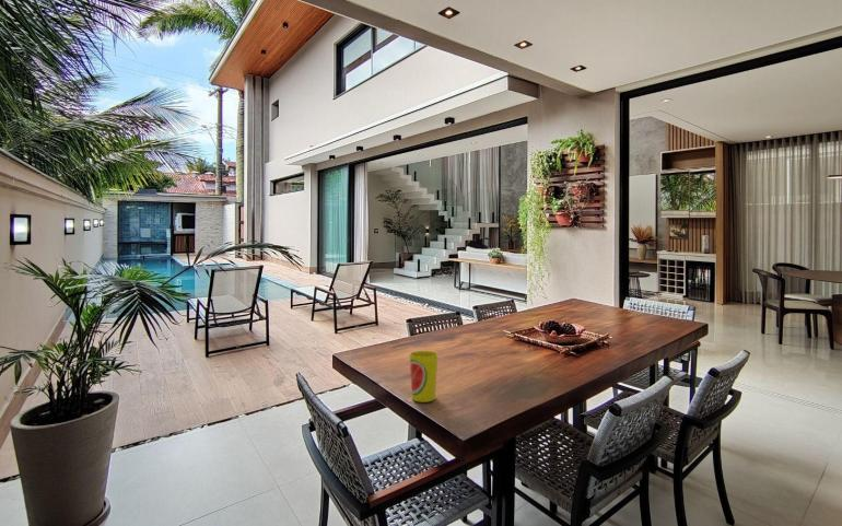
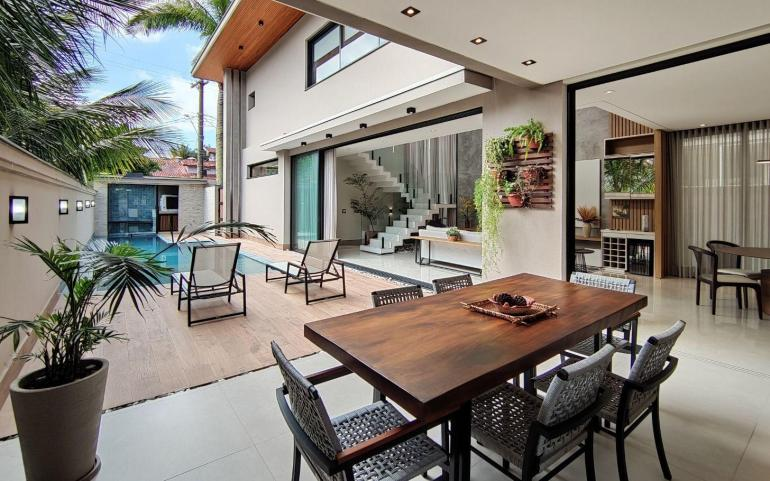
- cup (423, 375)
